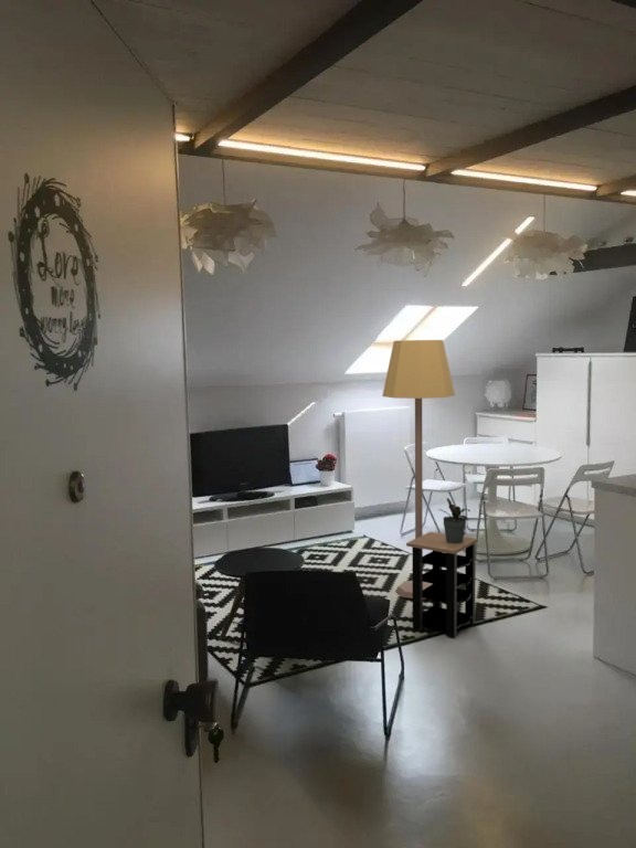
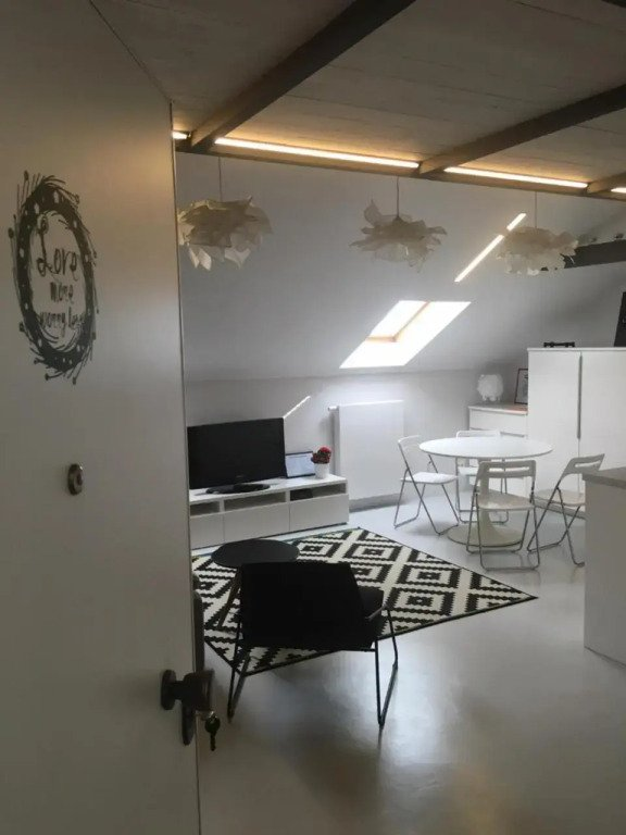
- side table (443, 582)
- potted plant (453, 518)
- lamp (418, 468)
